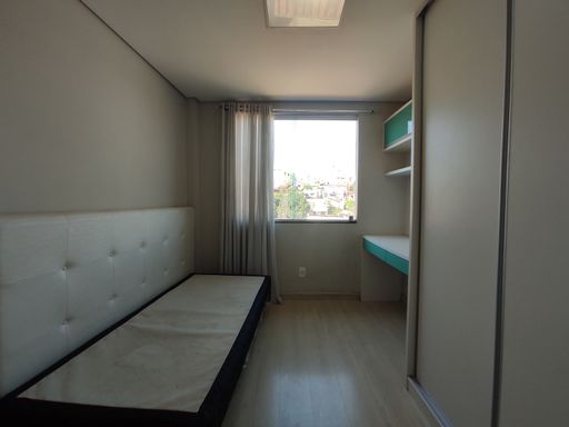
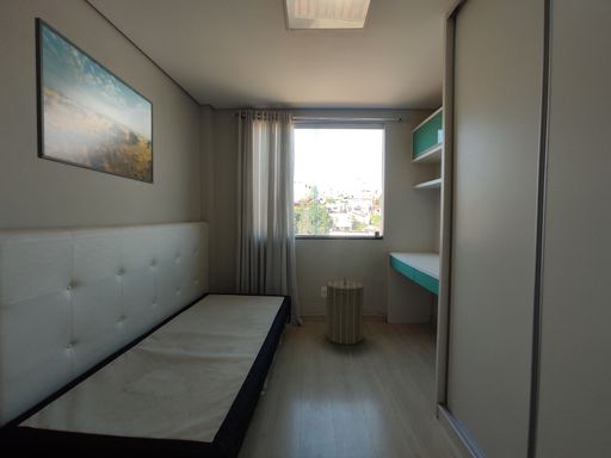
+ laundry hamper (344, 305)
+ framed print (110, 123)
